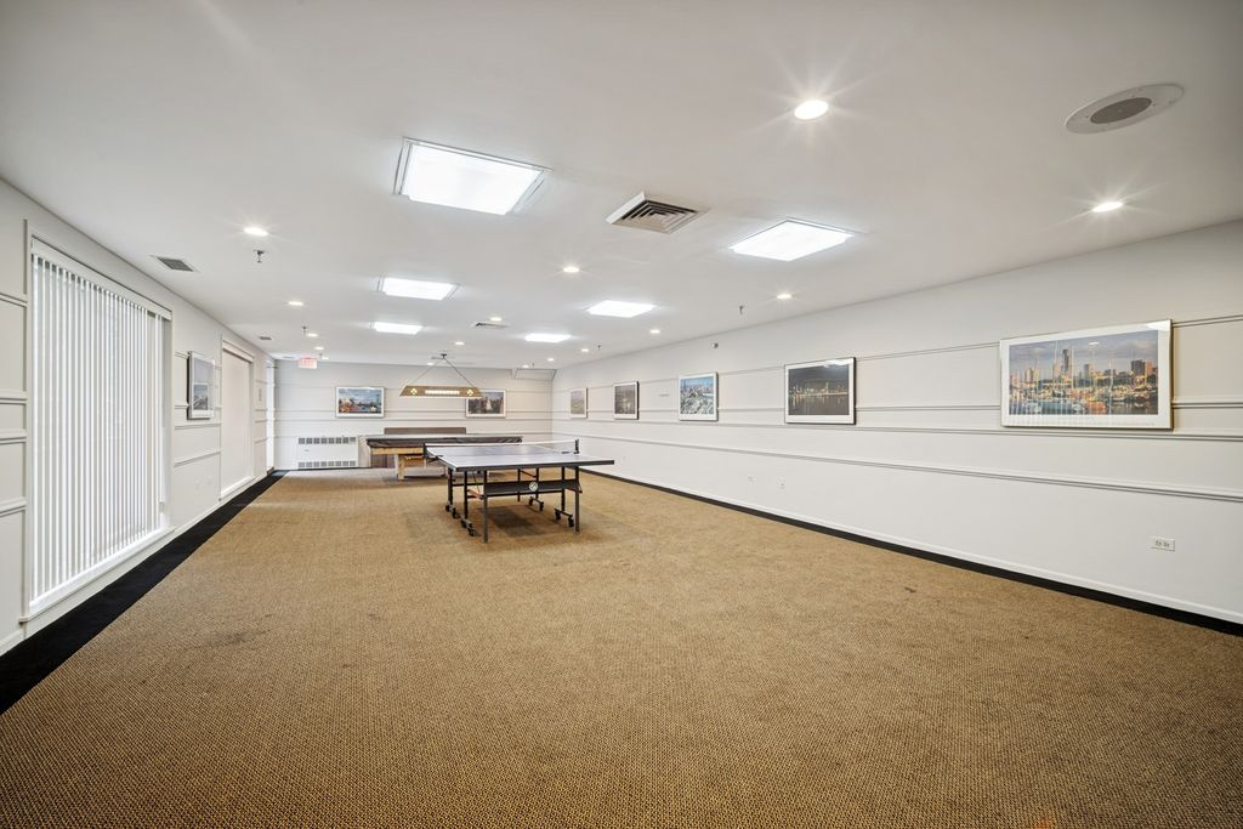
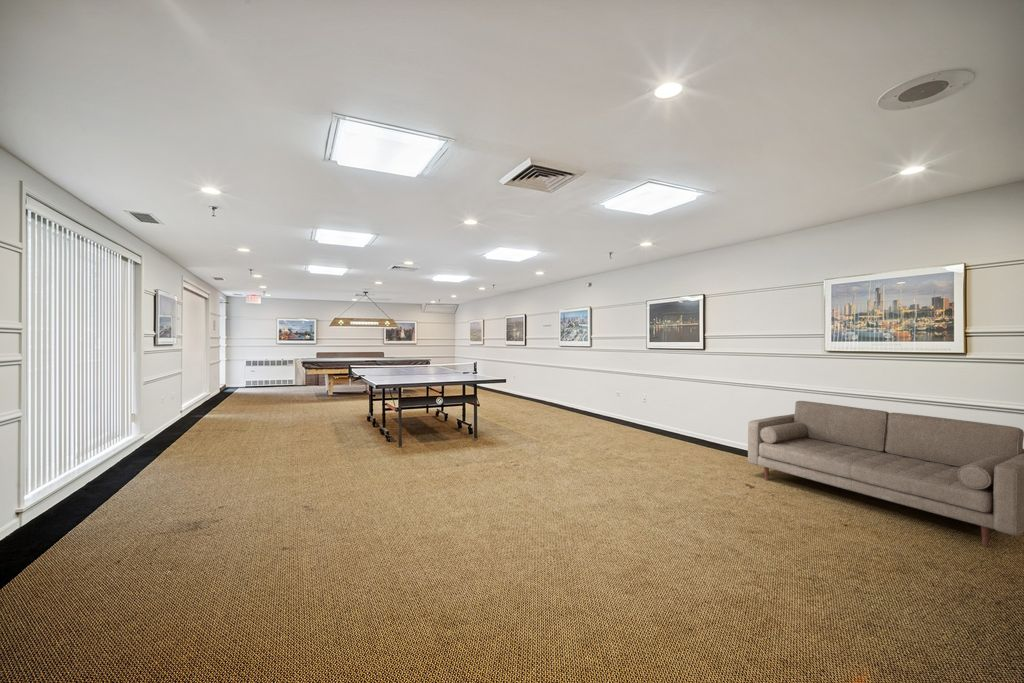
+ sofa (876, 456)
